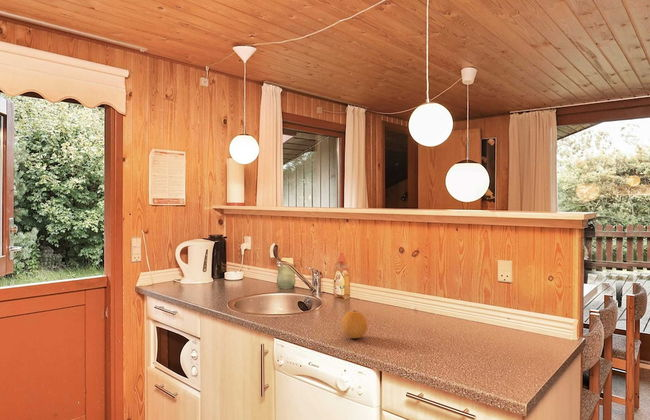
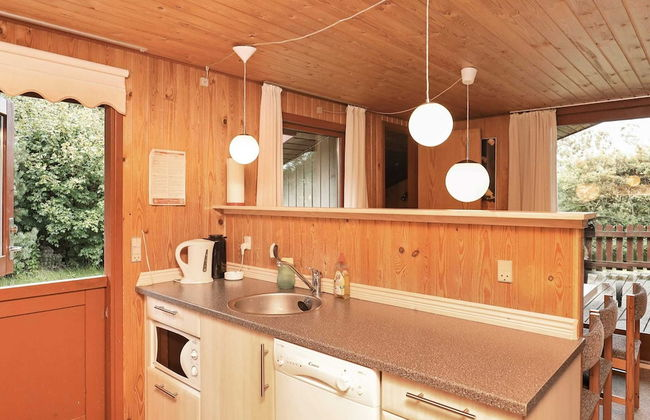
- fruit (354, 324)
